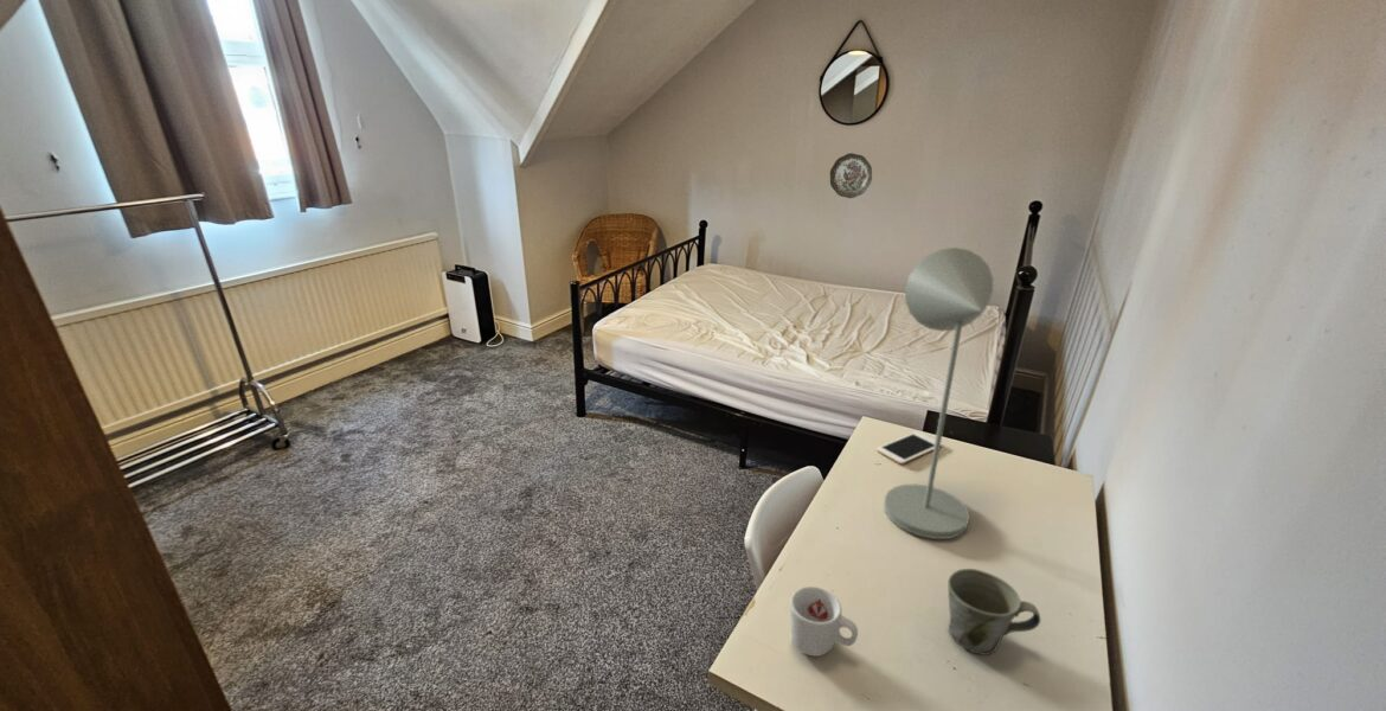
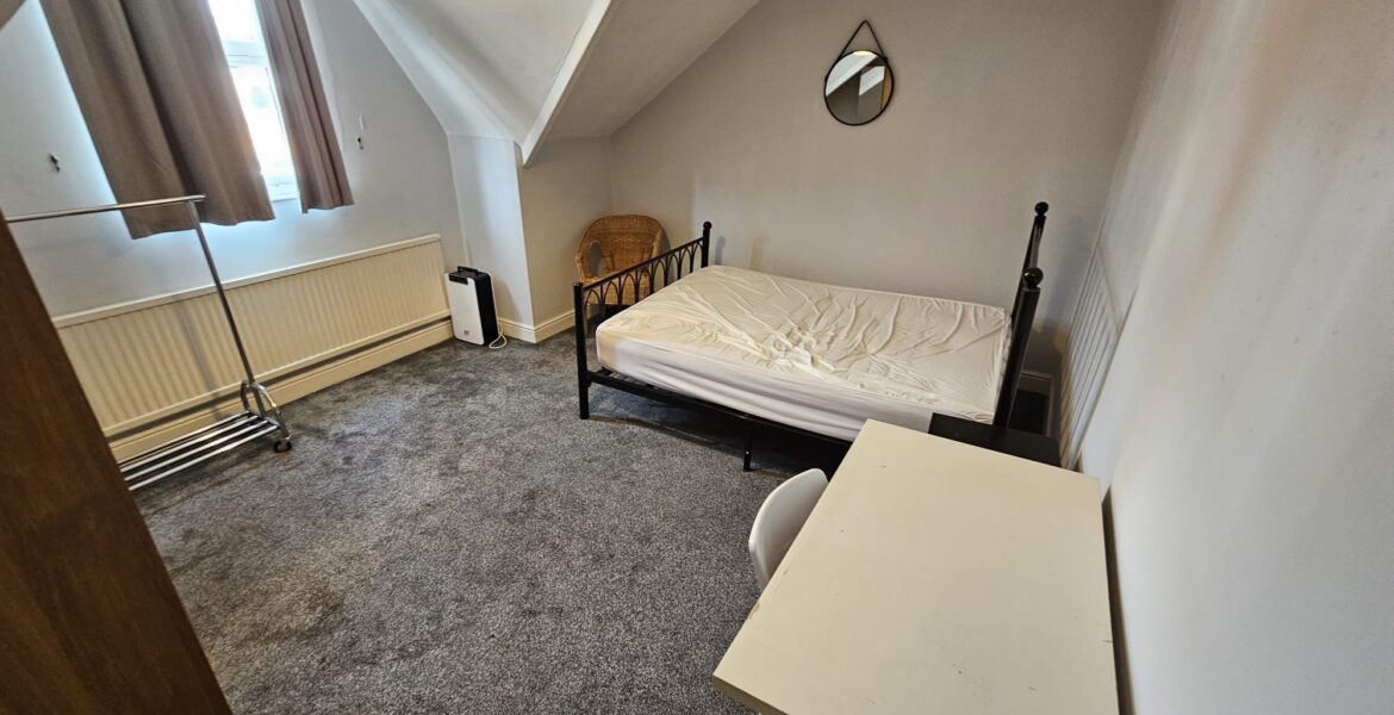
- cup (822, 626)
- desk lamp (945, 396)
- decorative plate (851, 175)
- mug (984, 614)
- cell phone (910, 447)
